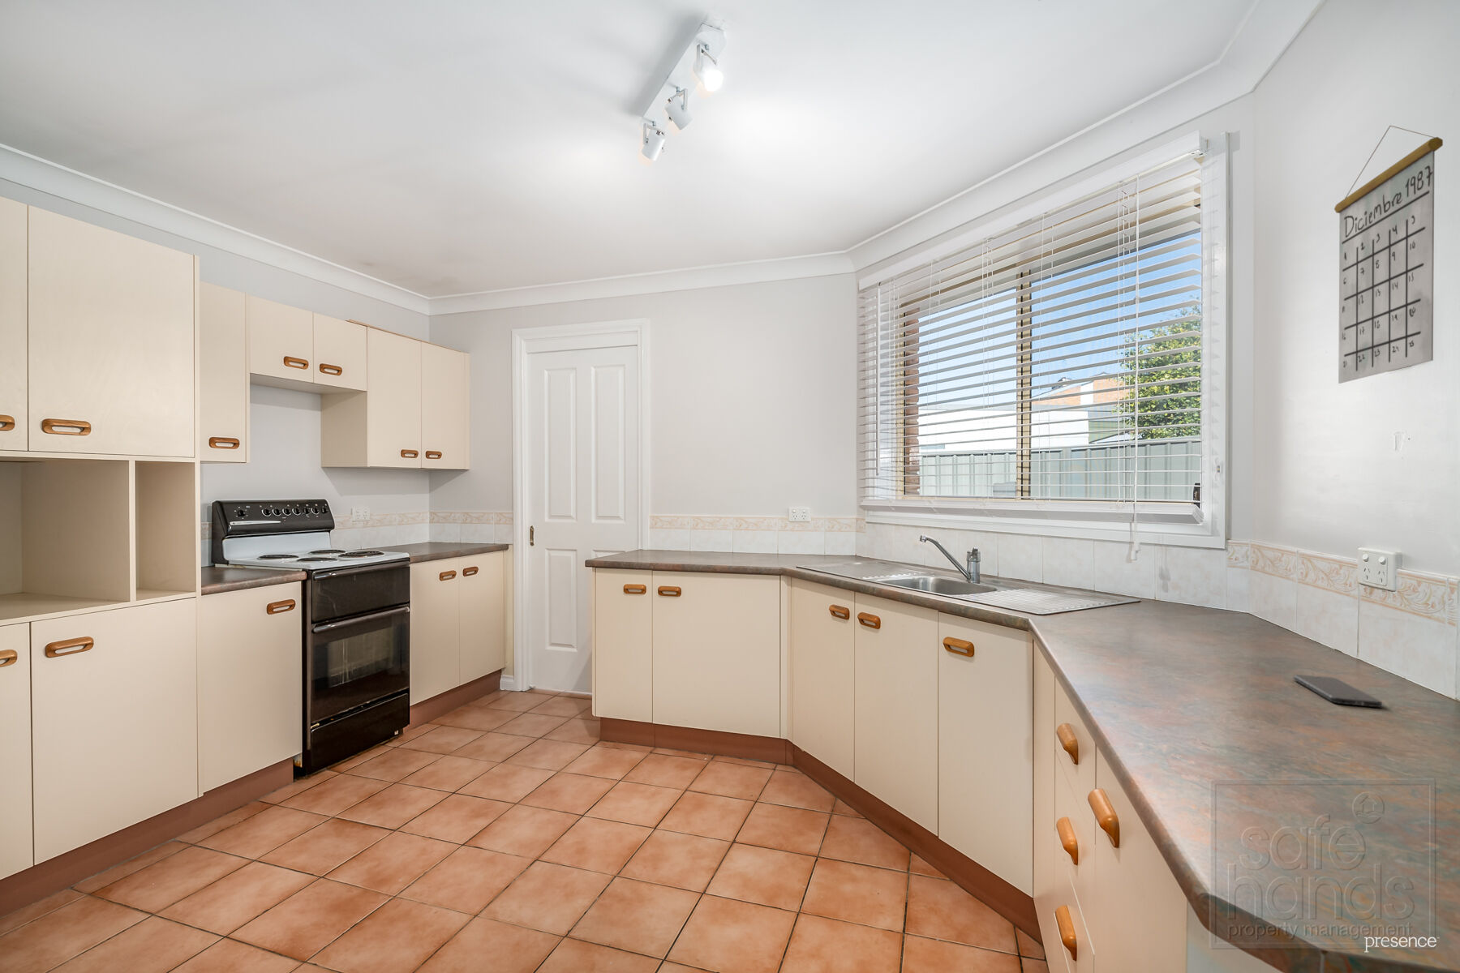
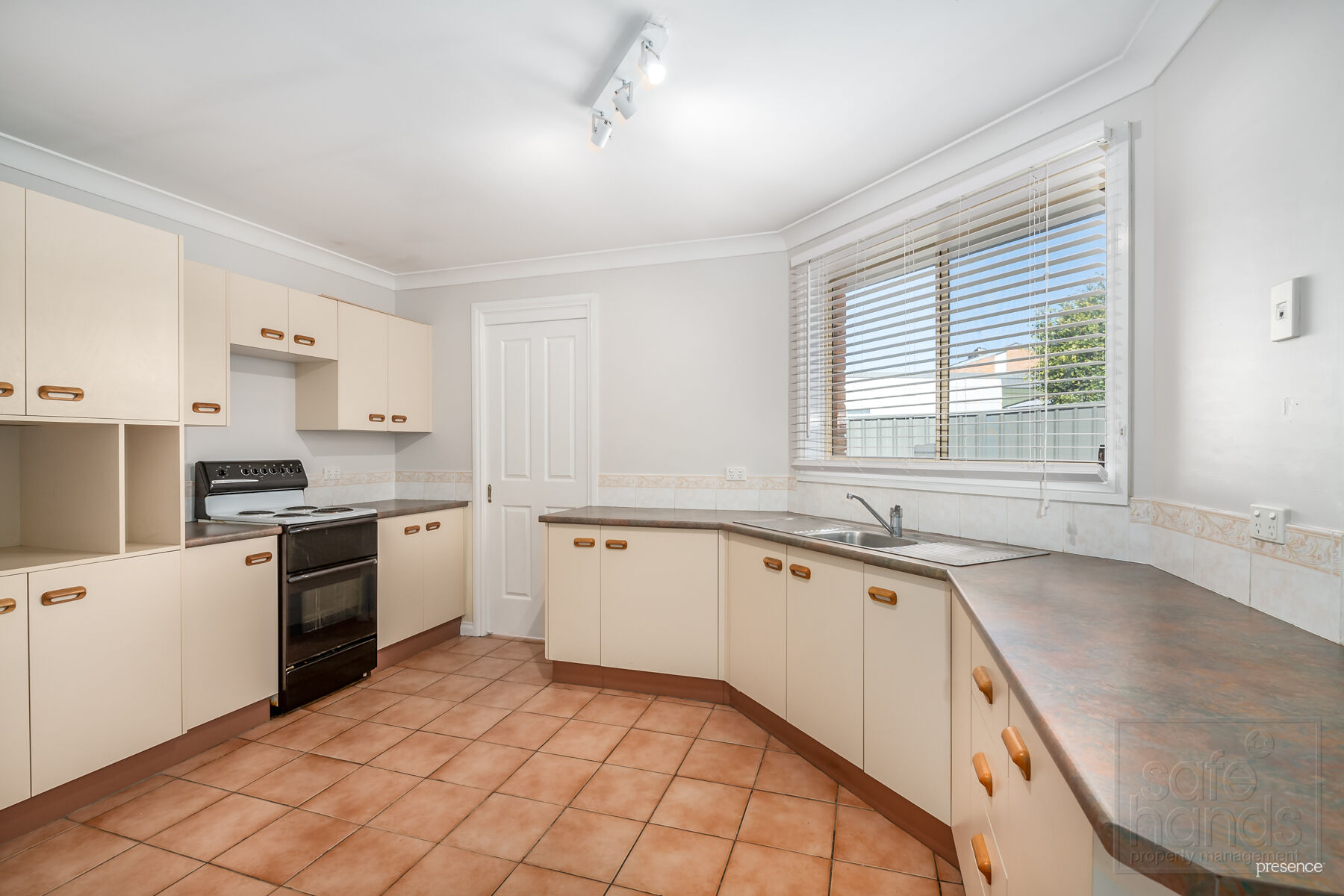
- calendar (1382, 250)
- smartphone (1334, 690)
